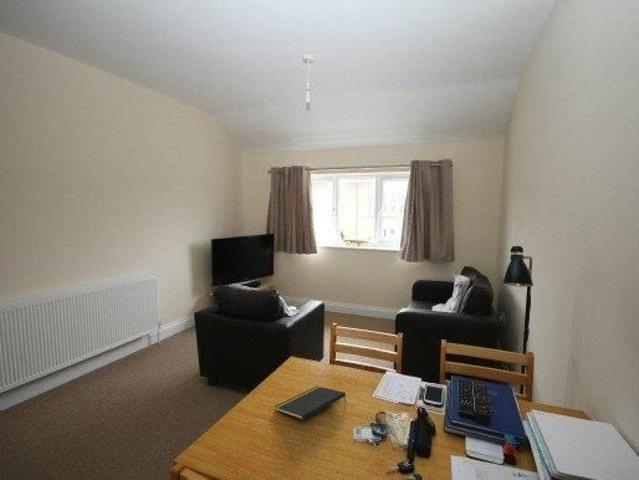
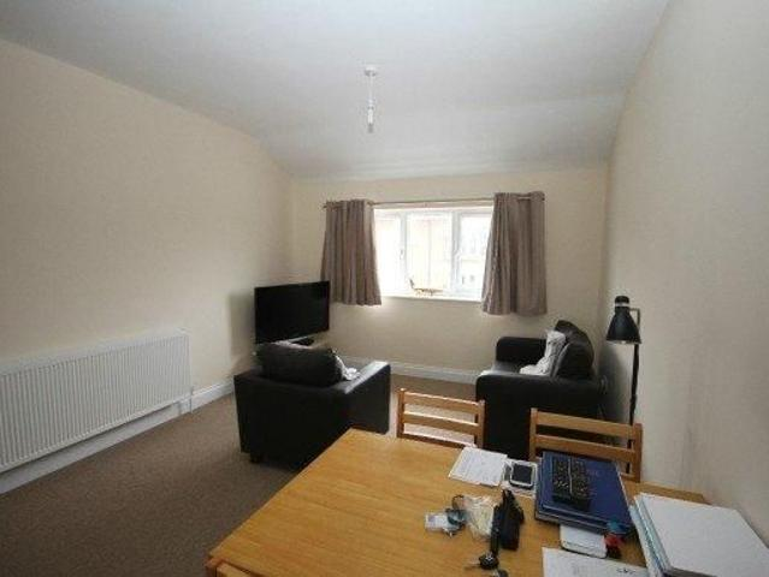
- notepad (310, 401)
